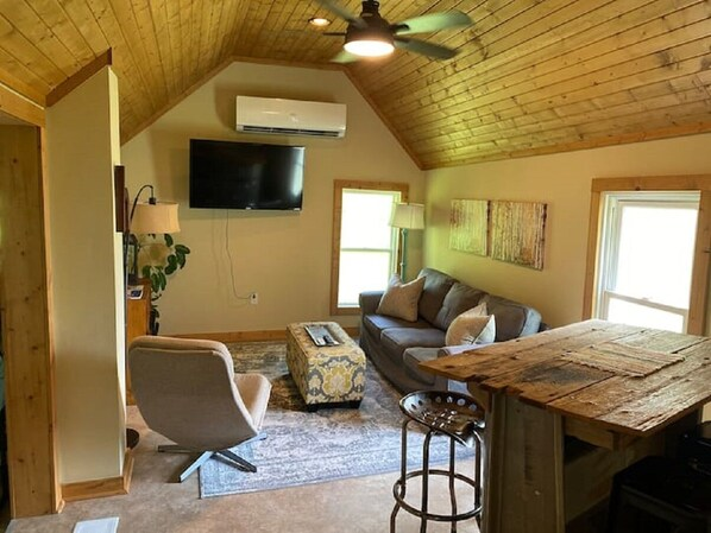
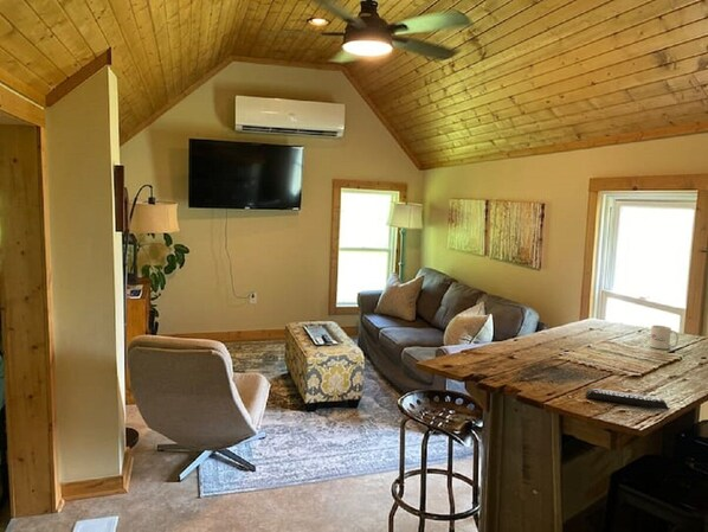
+ remote control (625, 398)
+ mug (664, 338)
